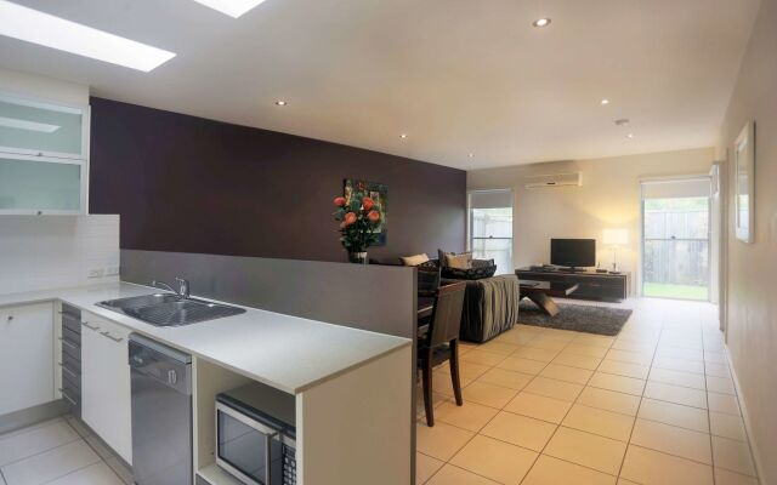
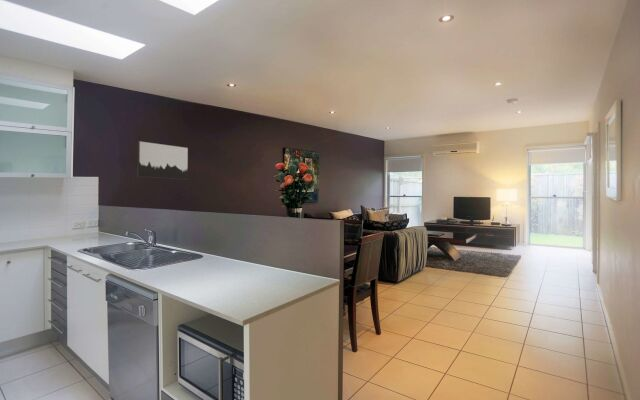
+ wall art (164, 161)
